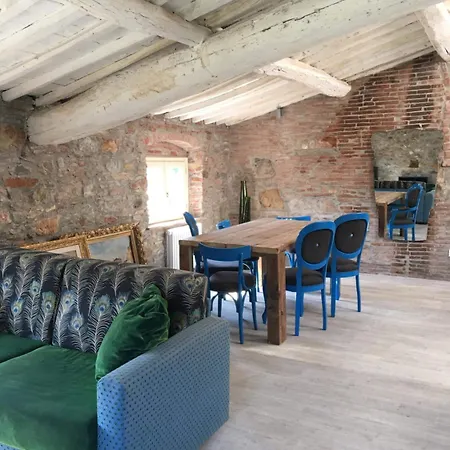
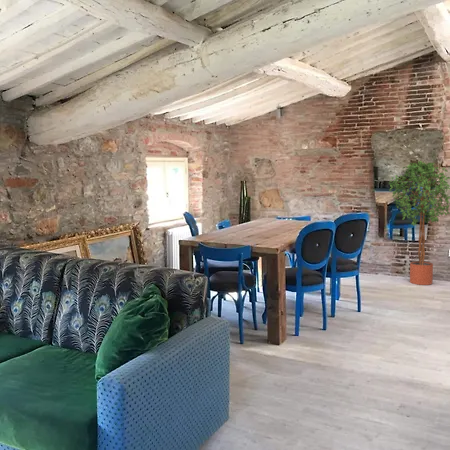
+ potted tree (420, 222)
